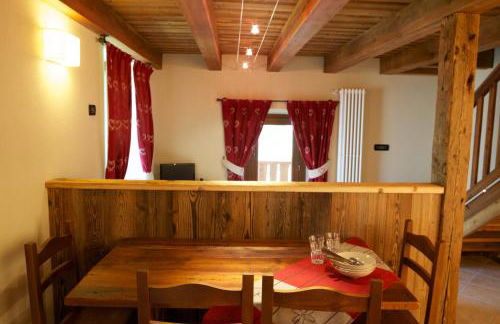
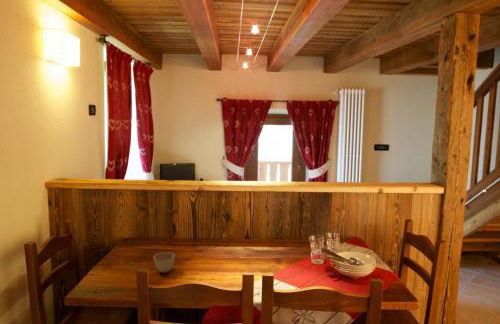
+ flower pot (164, 263)
